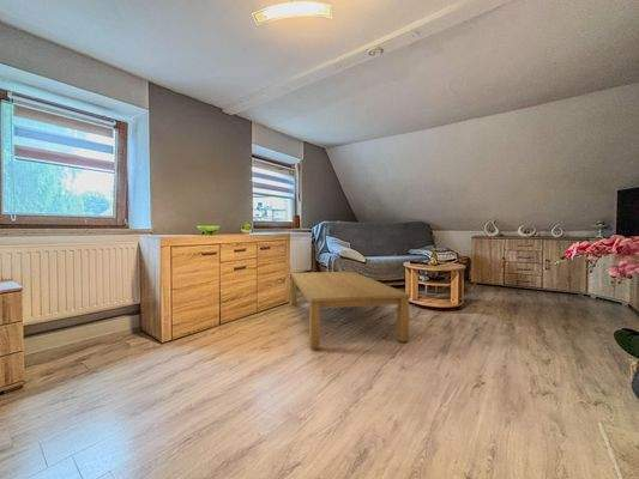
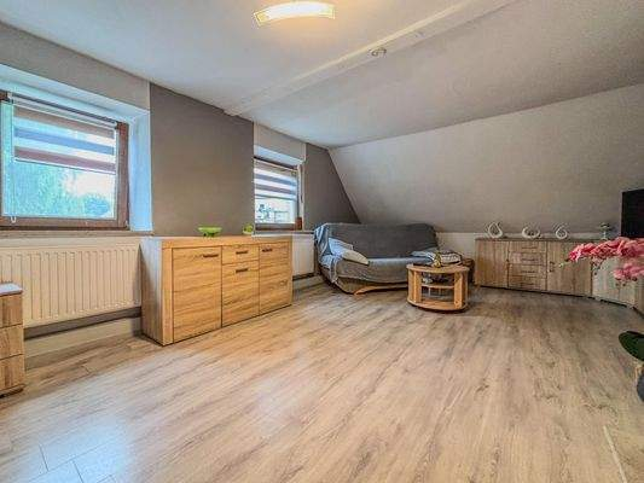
- coffee table (337, 299)
